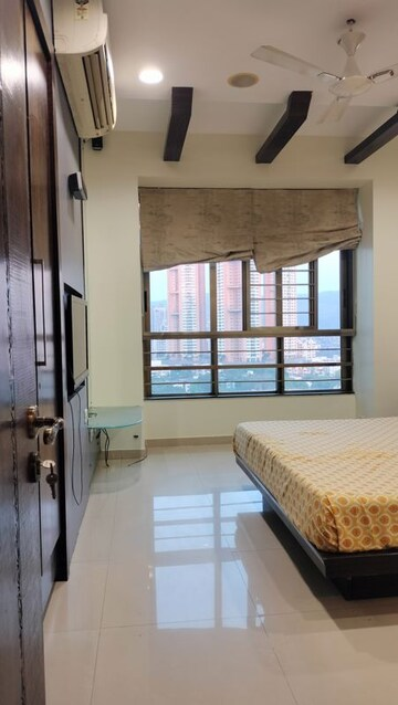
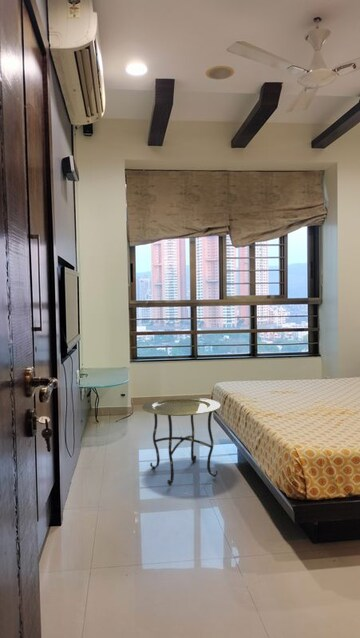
+ side table (181, 438)
